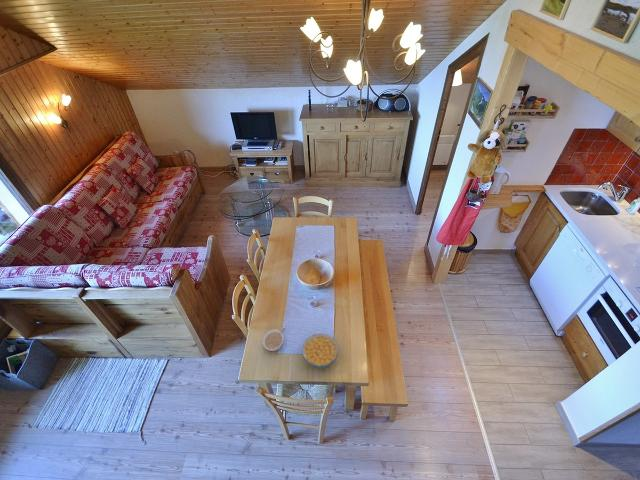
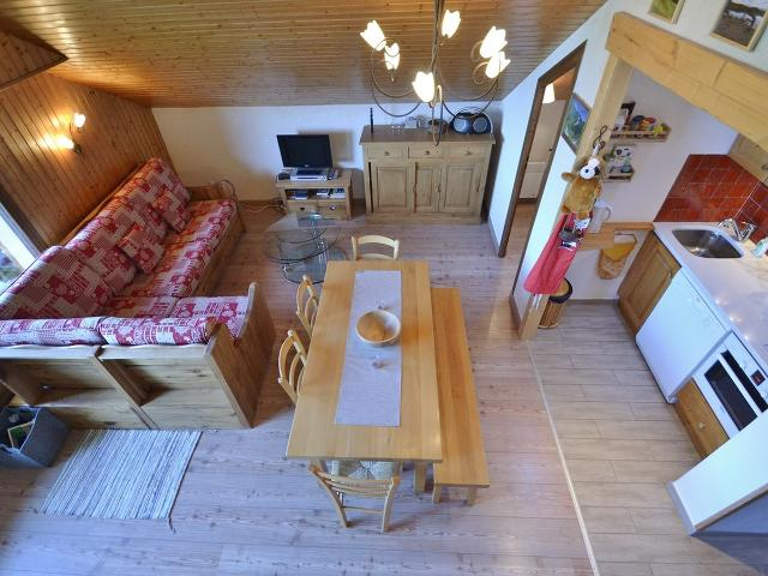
- legume (273, 340)
- cereal bowl (320, 353)
